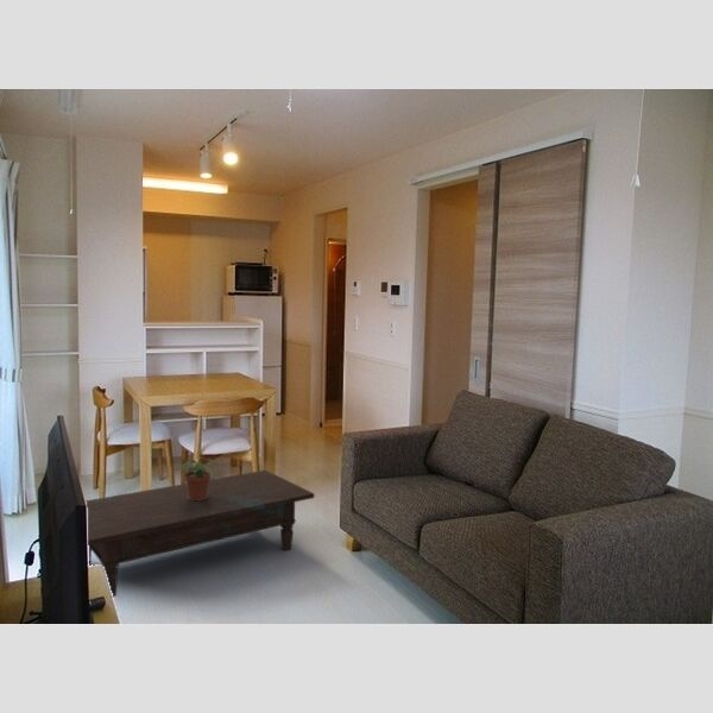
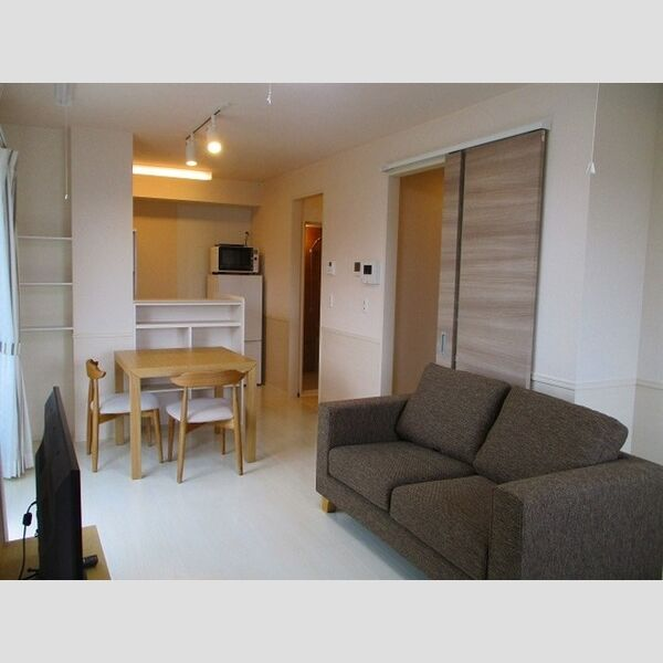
- coffee table (189, 526)
- potted plant (197, 478)
